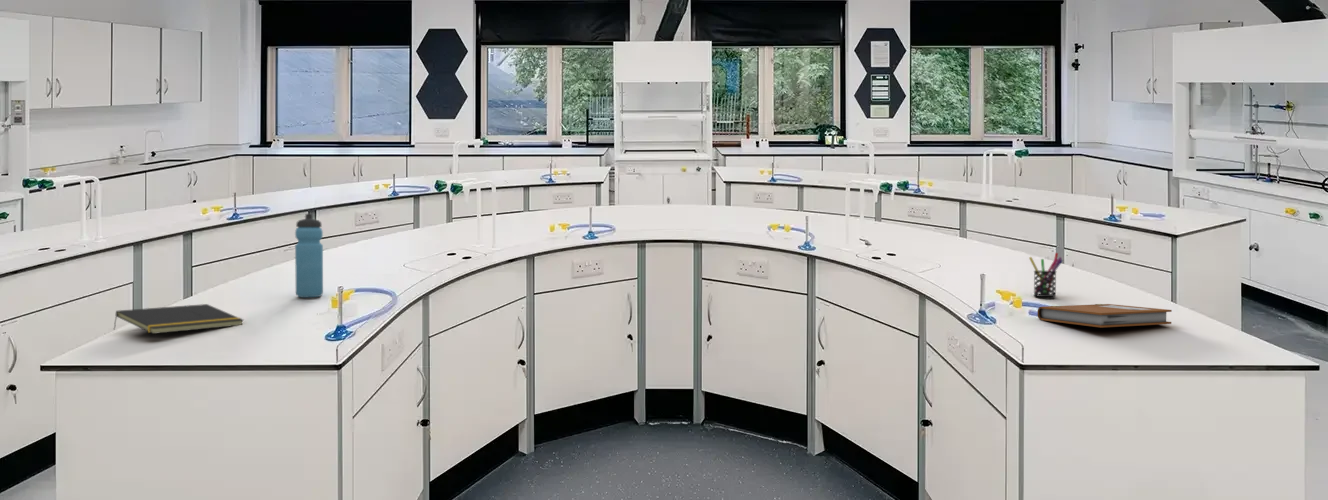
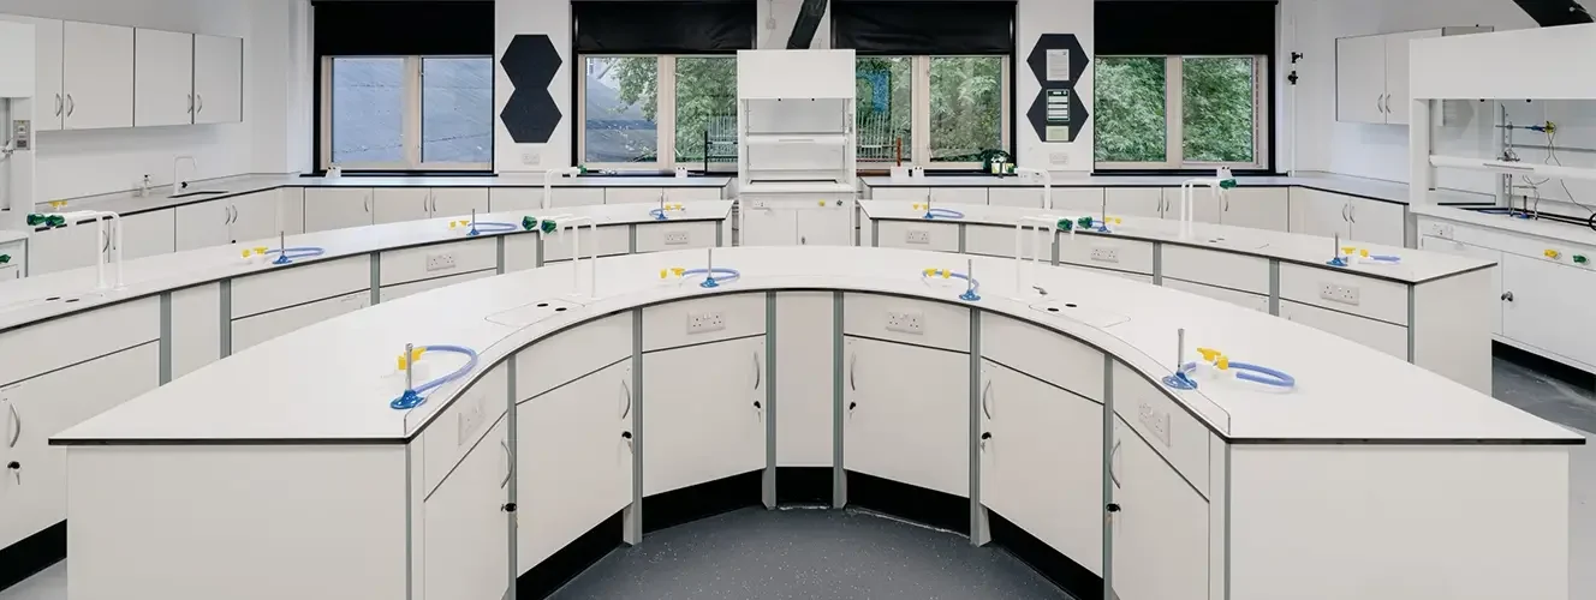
- water bottle (309, 255)
- pen holder (1045, 274)
- notepad (181, 318)
- notebook (1104, 314)
